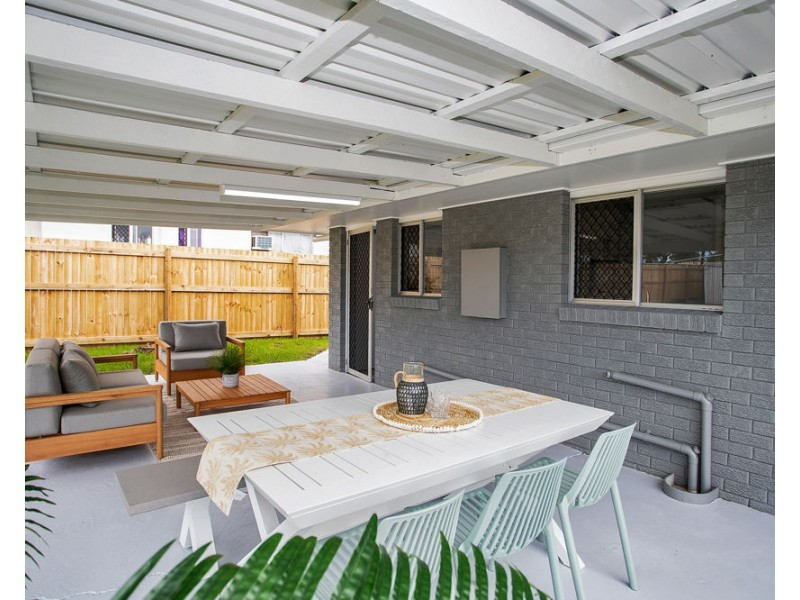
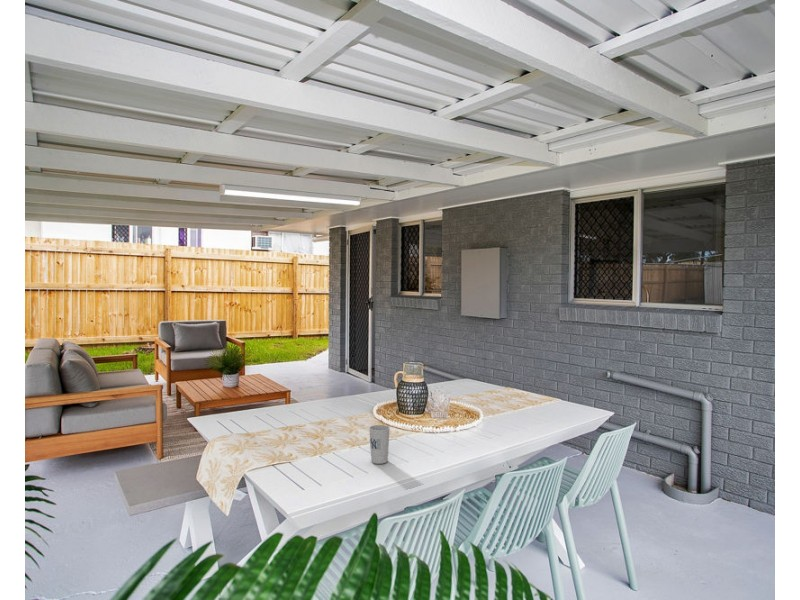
+ cup (379, 444)
